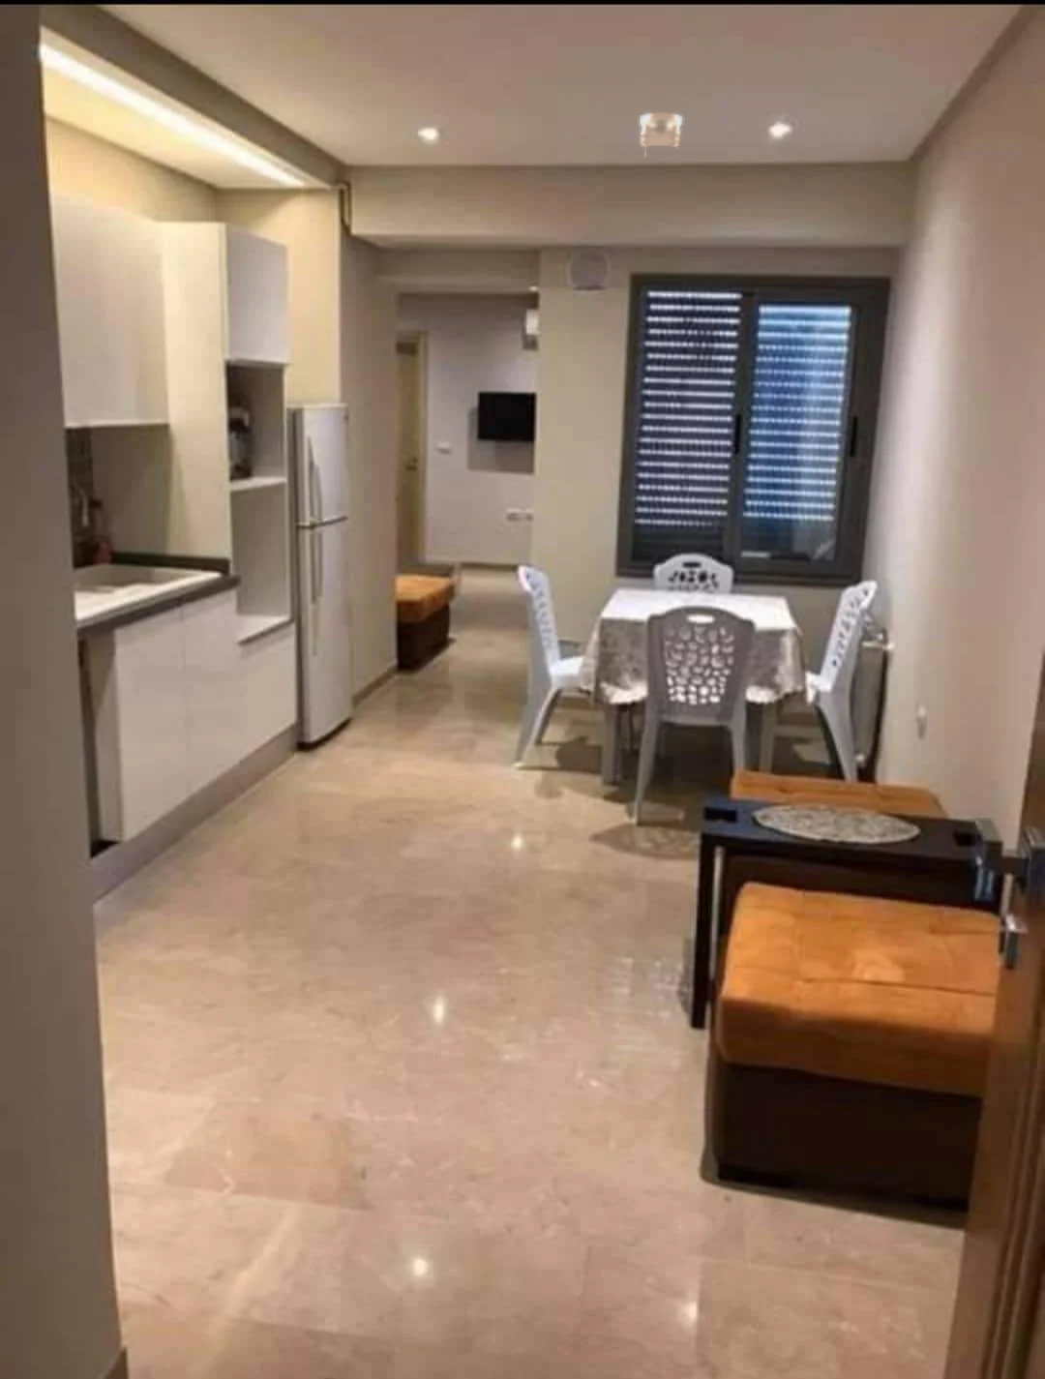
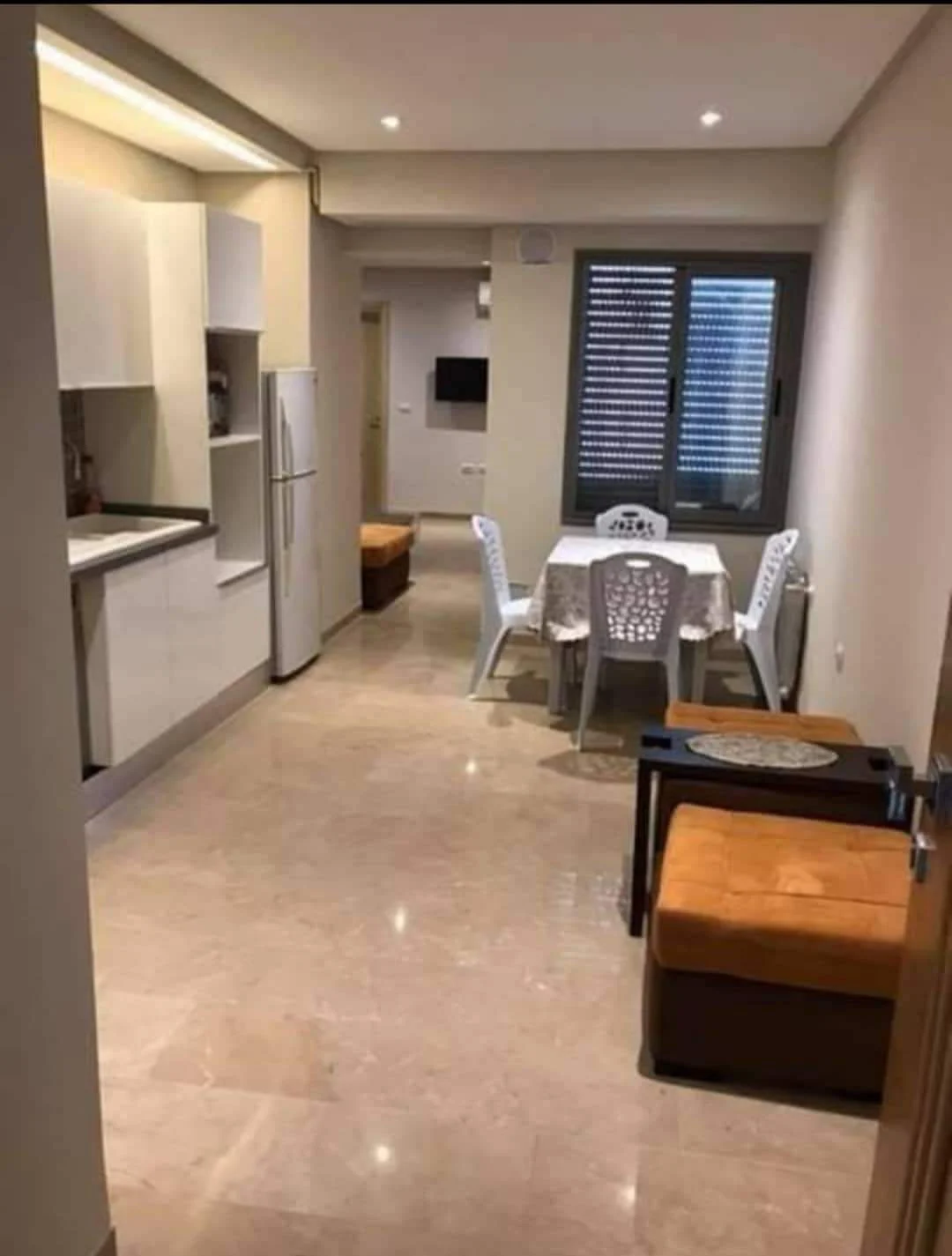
- smoke detector (660, 137)
